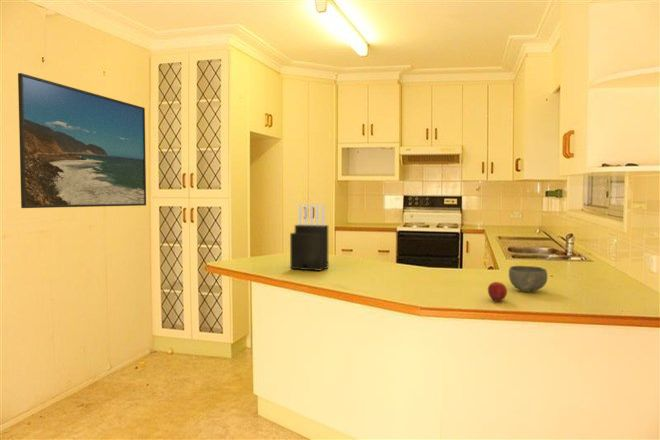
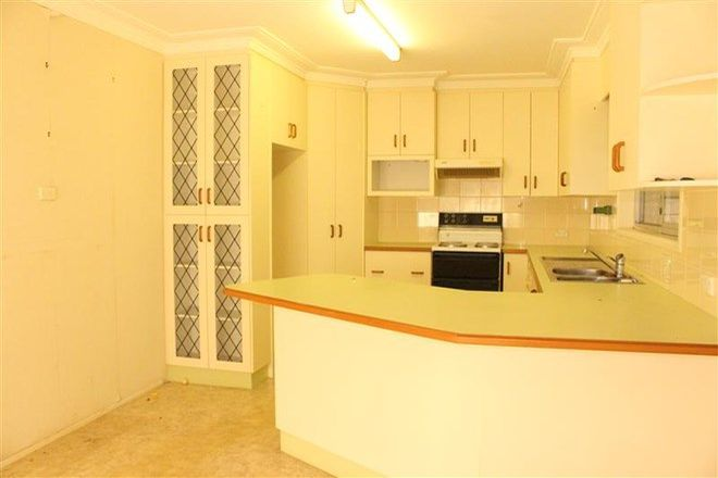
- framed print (92, 150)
- fruit (497, 291)
- bowl (527, 279)
- knife block (308, 236)
